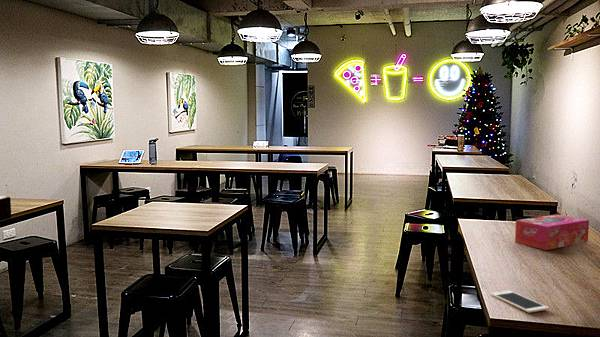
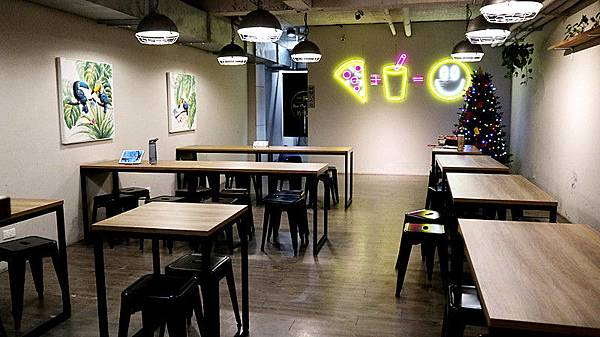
- cell phone (518, 300)
- tissue box (552, 231)
